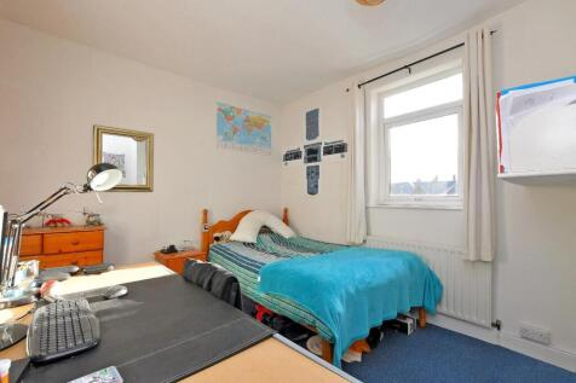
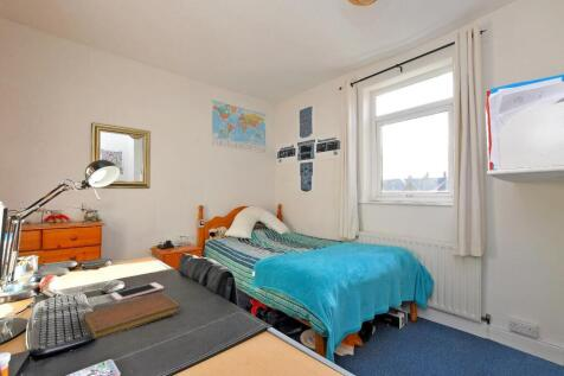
+ cell phone (137, 291)
+ notebook (133, 312)
